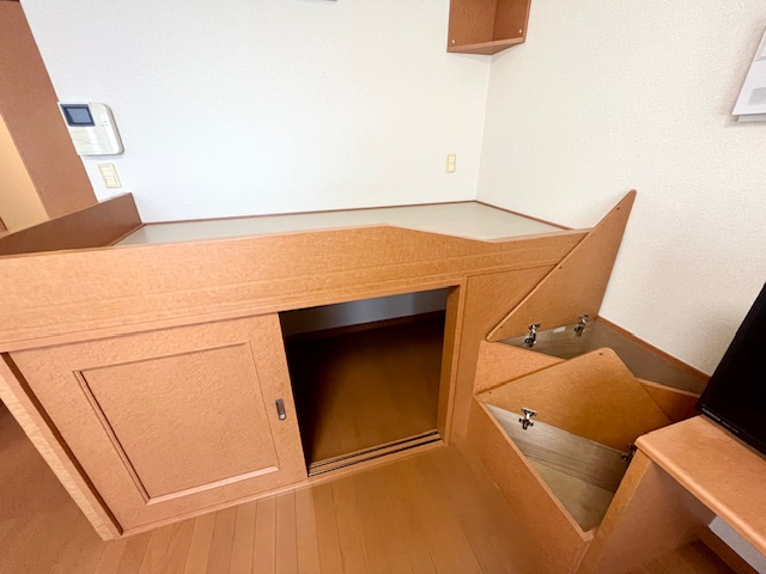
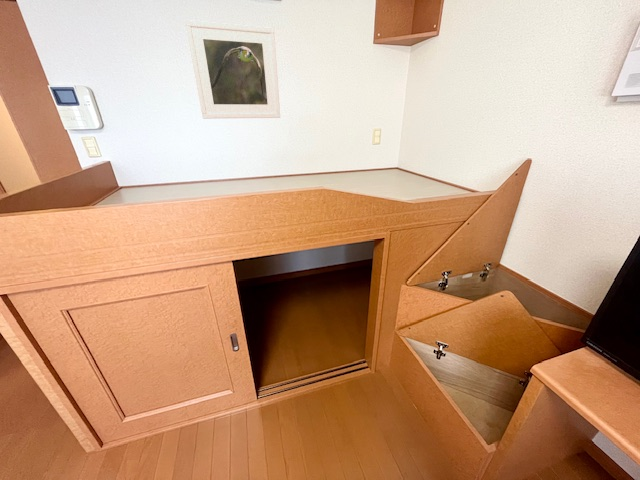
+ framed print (237, 74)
